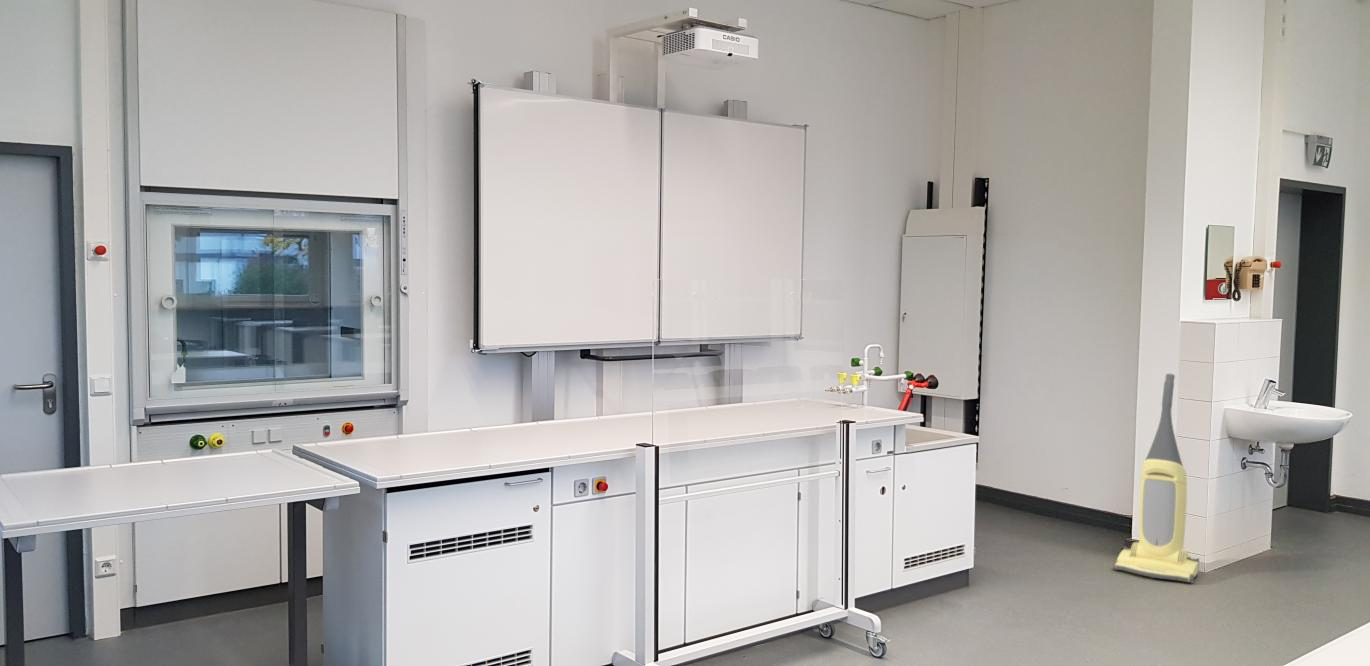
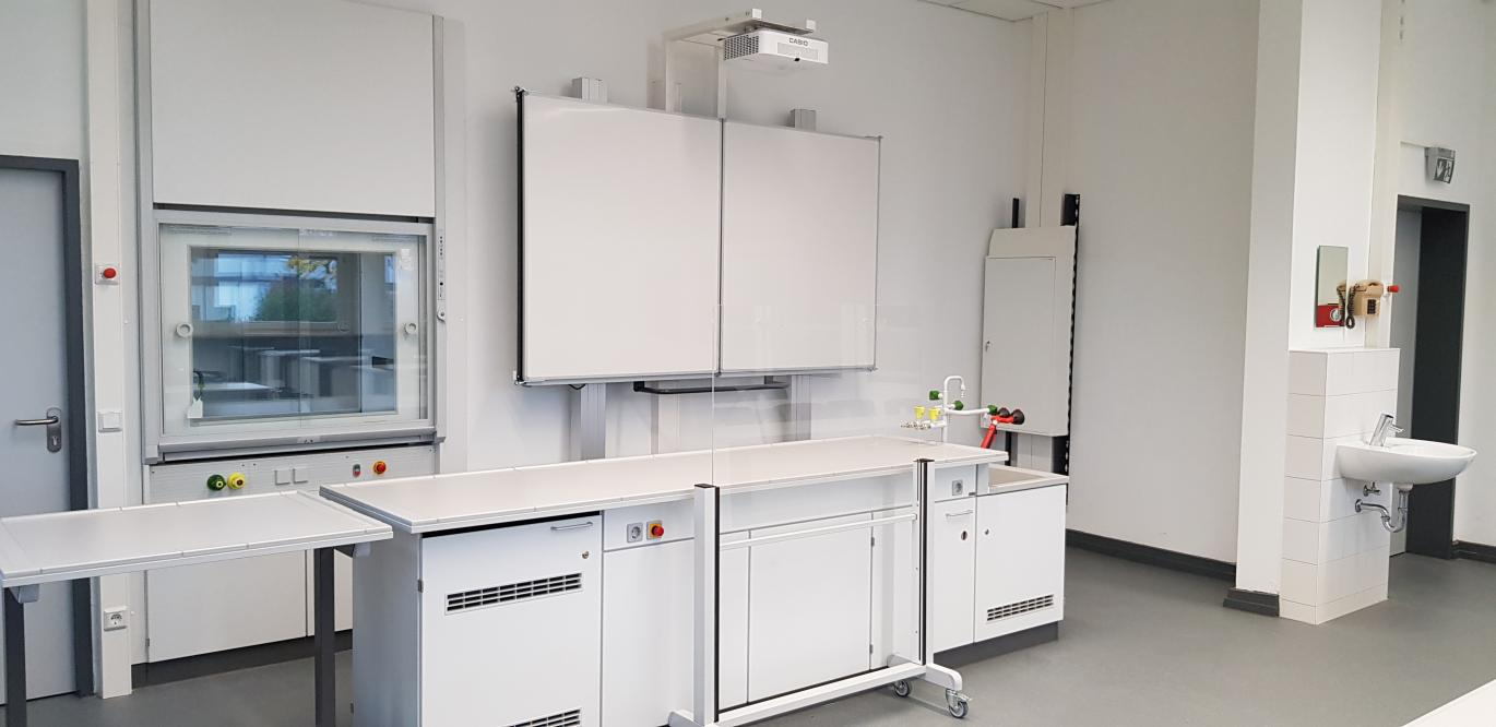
- vacuum cleaner (1161, 473)
